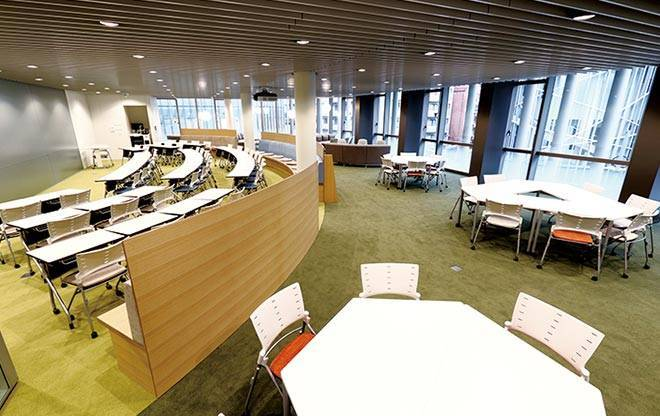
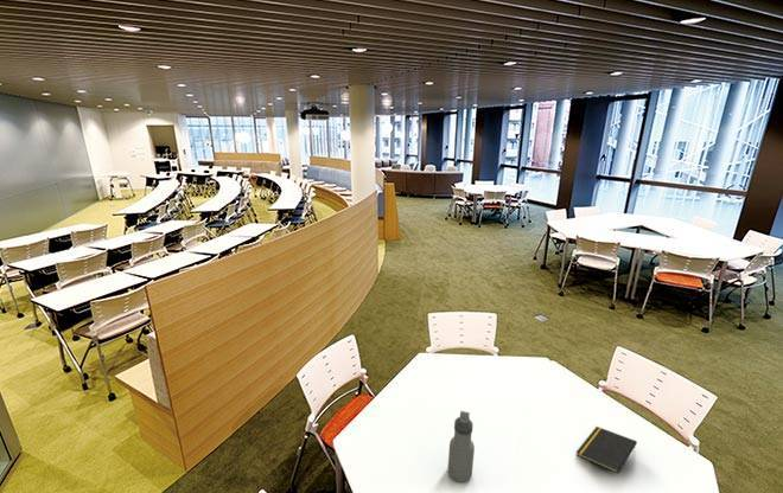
+ notepad (606, 448)
+ water bottle (461, 444)
